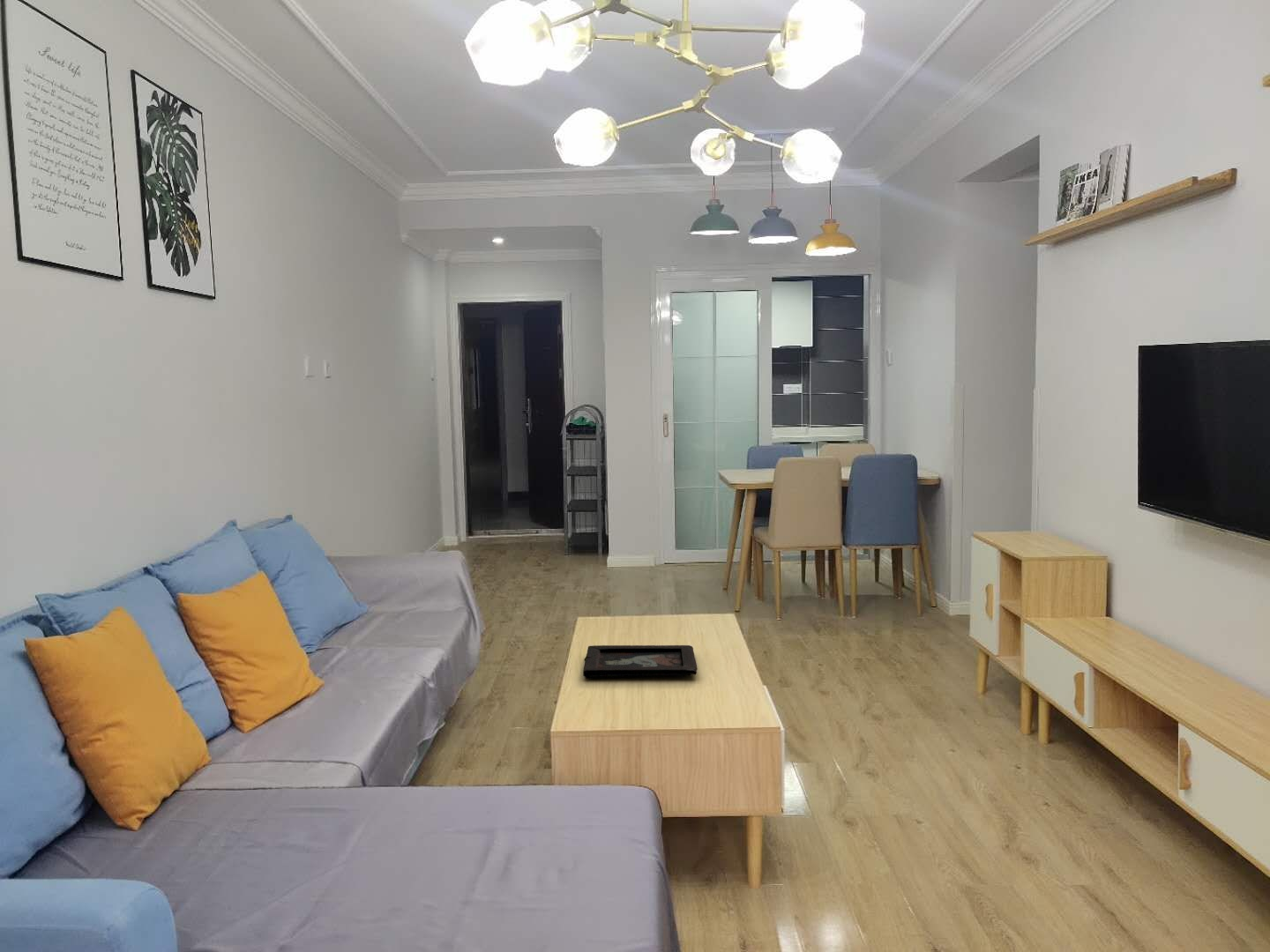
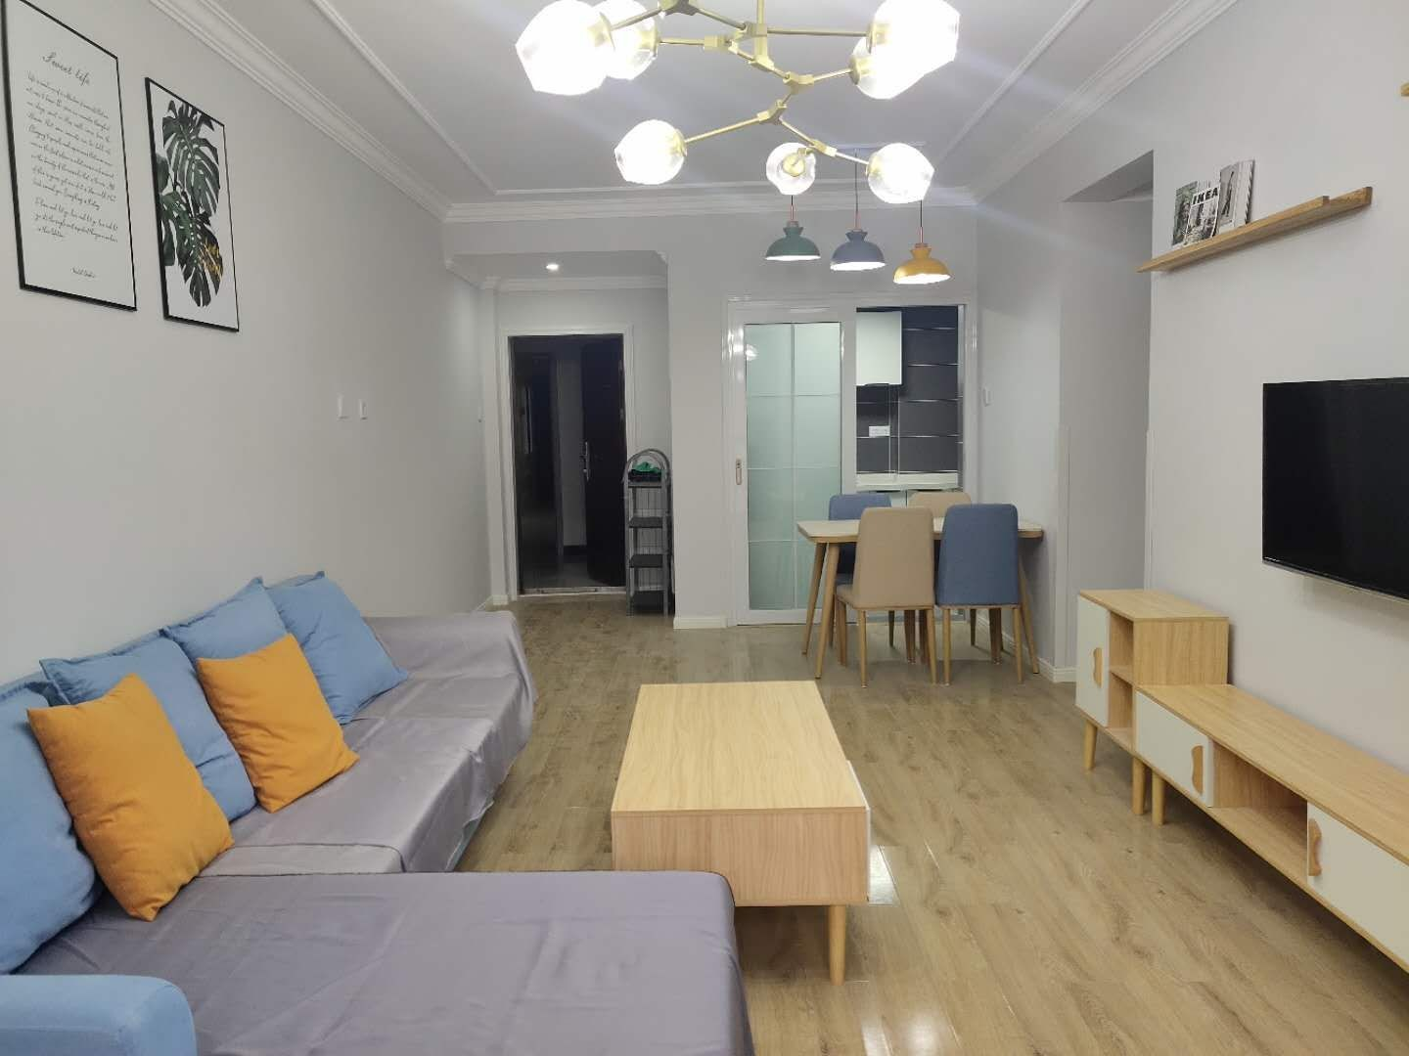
- decorative tray (639, 661)
